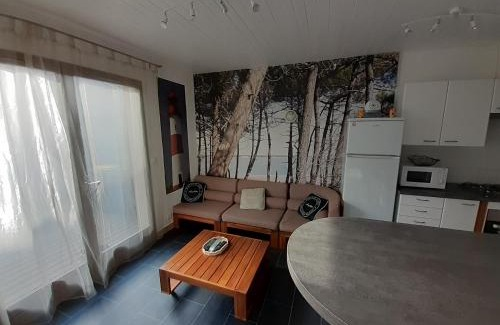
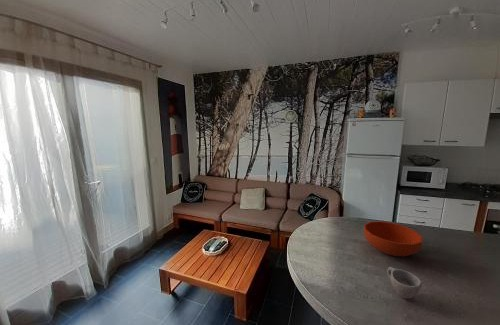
+ bowl (390, 240)
+ cup (400, 283)
